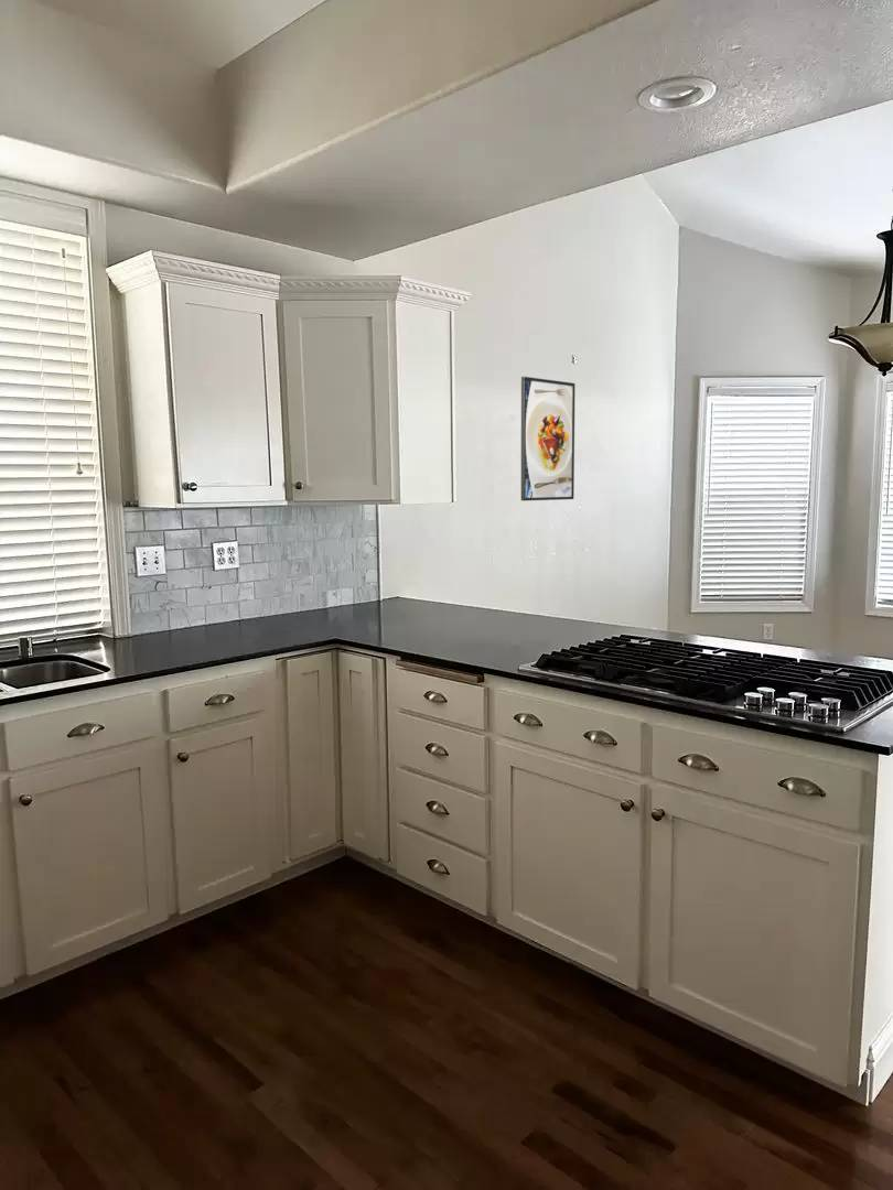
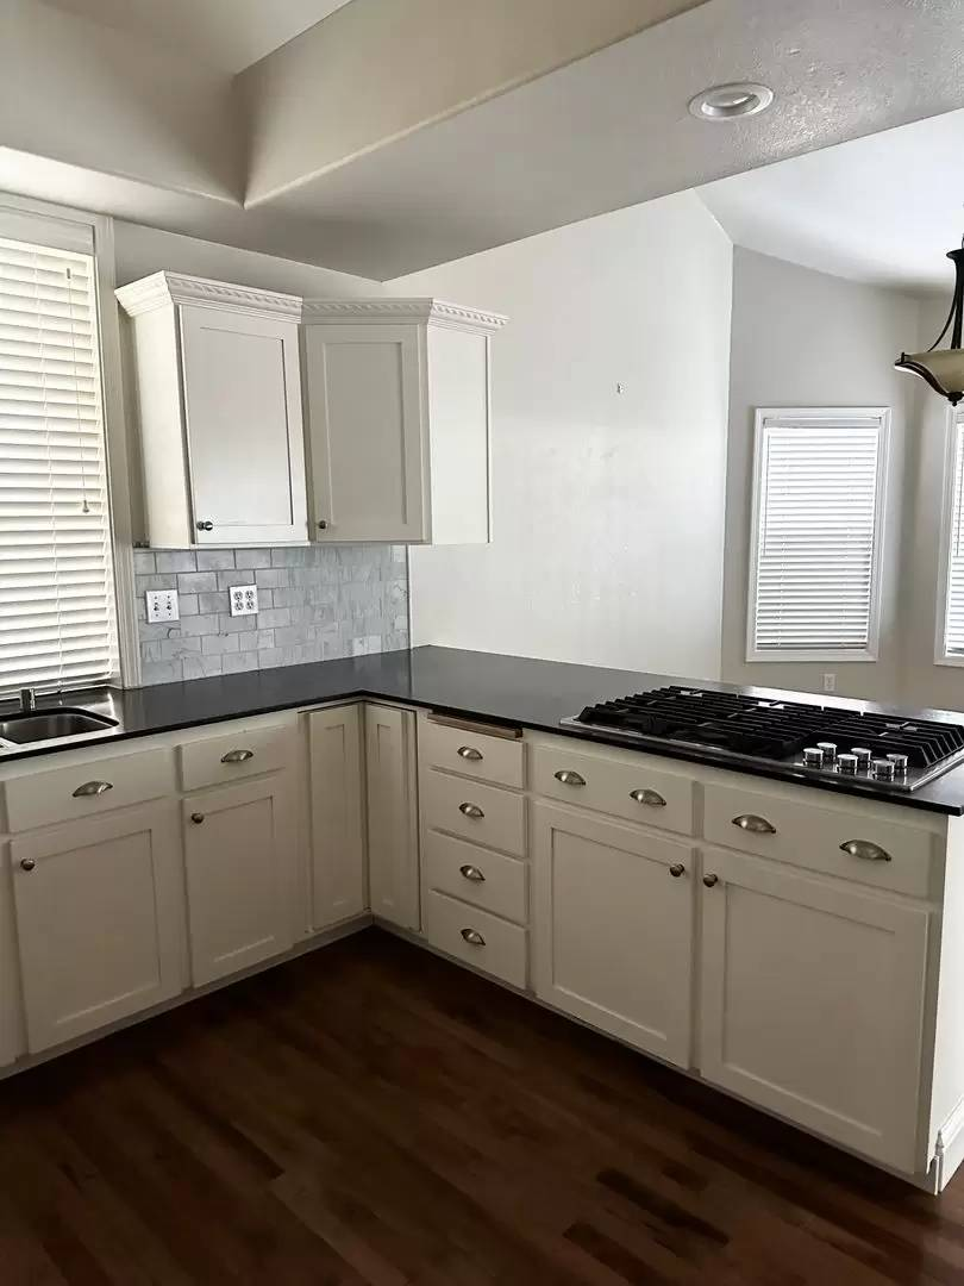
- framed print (548, 440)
